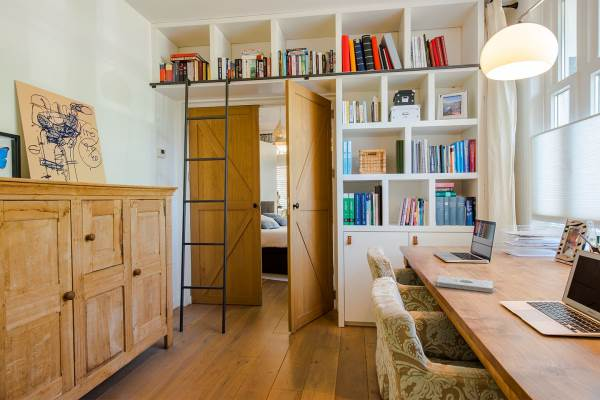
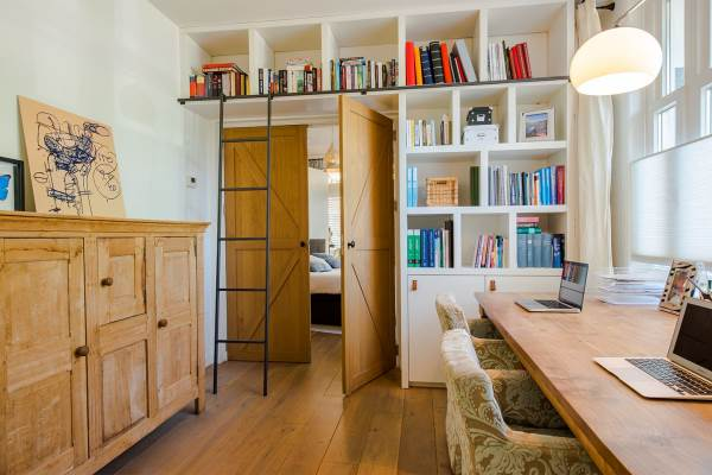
- notepad (464, 283)
